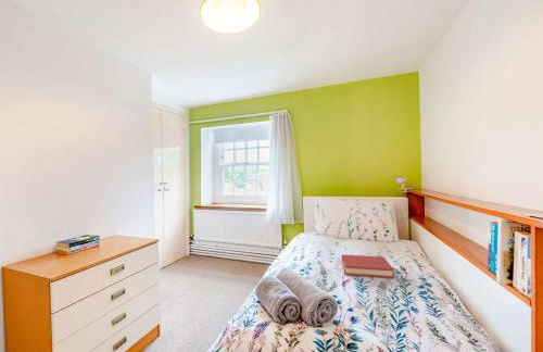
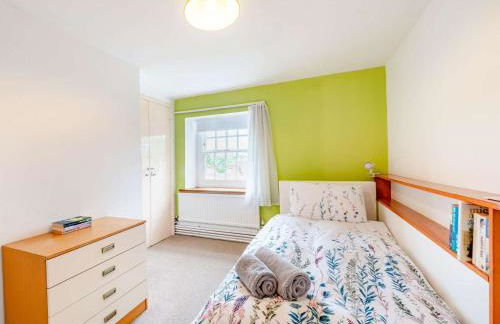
- hardback book (365, 265)
